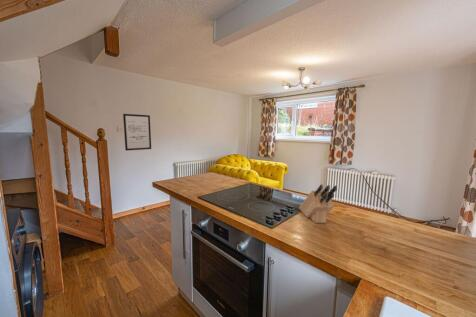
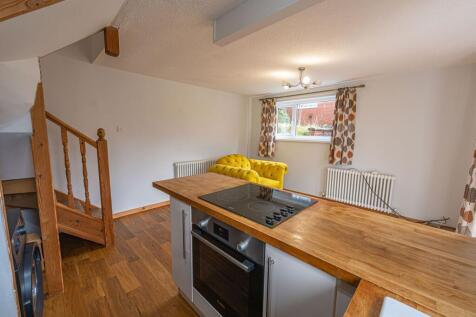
- knife block (316, 198)
- wall art (138, 132)
